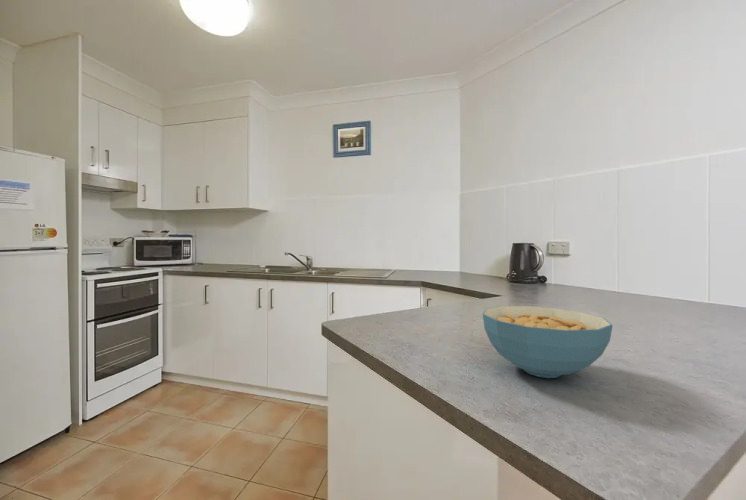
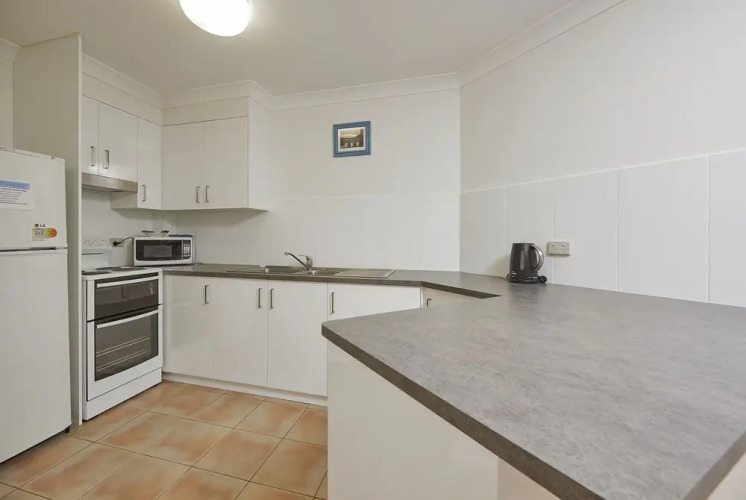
- cereal bowl (541, 343)
